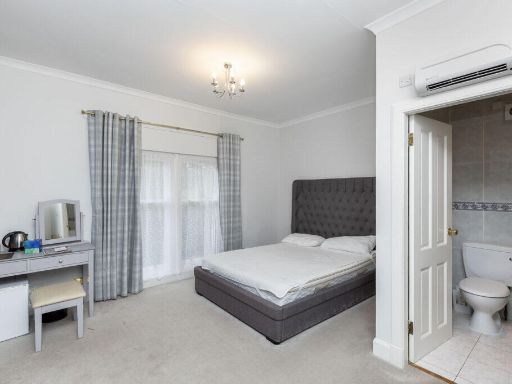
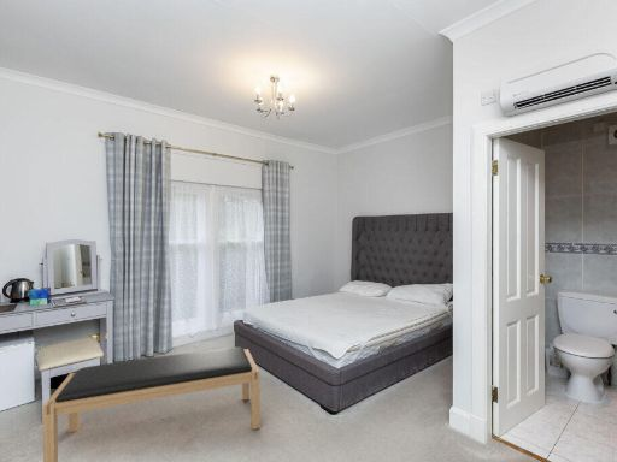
+ bench (165, 396)
